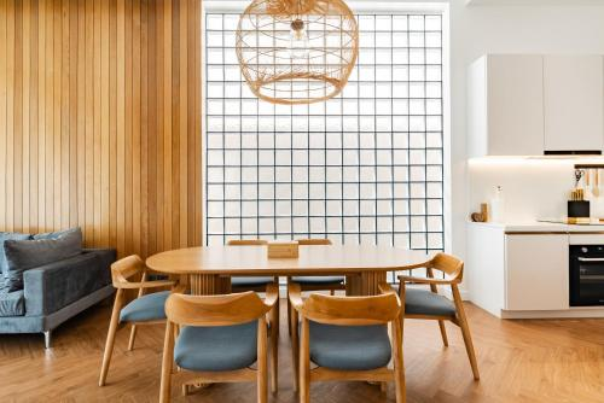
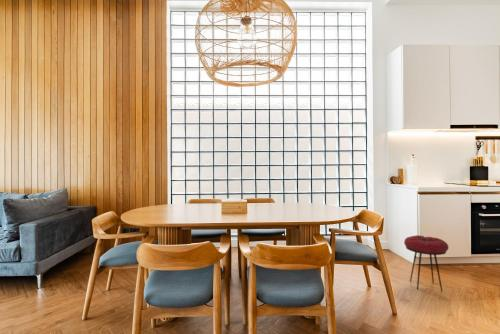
+ stool (420, 262)
